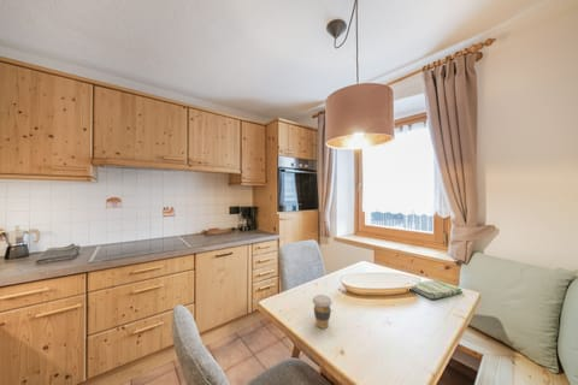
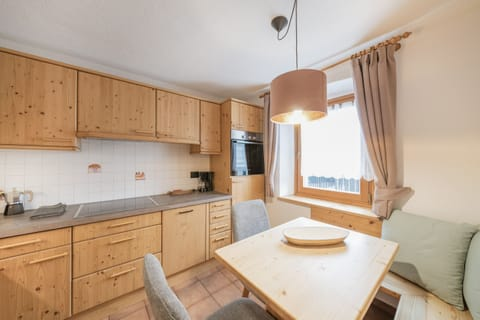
- coffee cup (322, 312)
- dish towel (432, 286)
